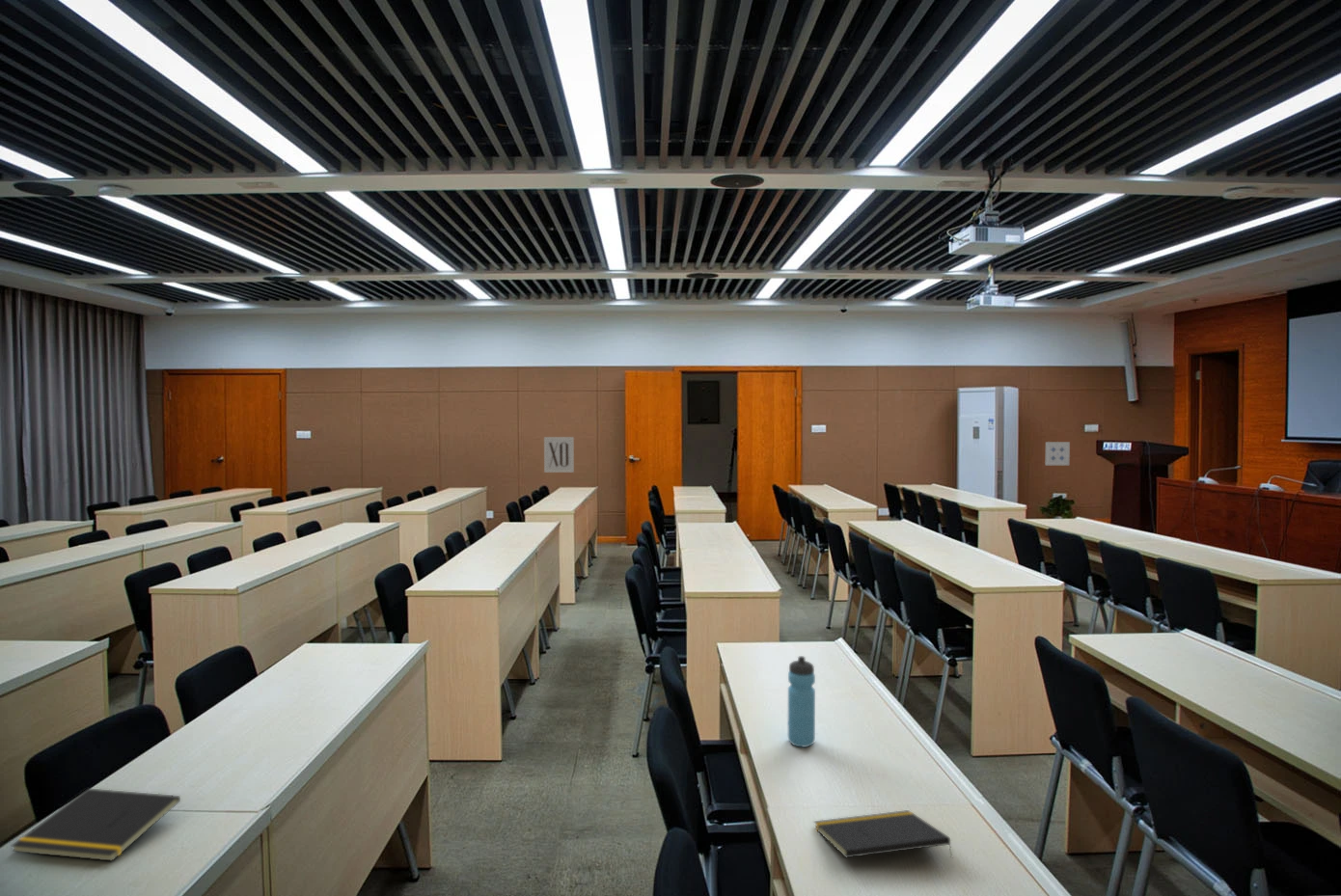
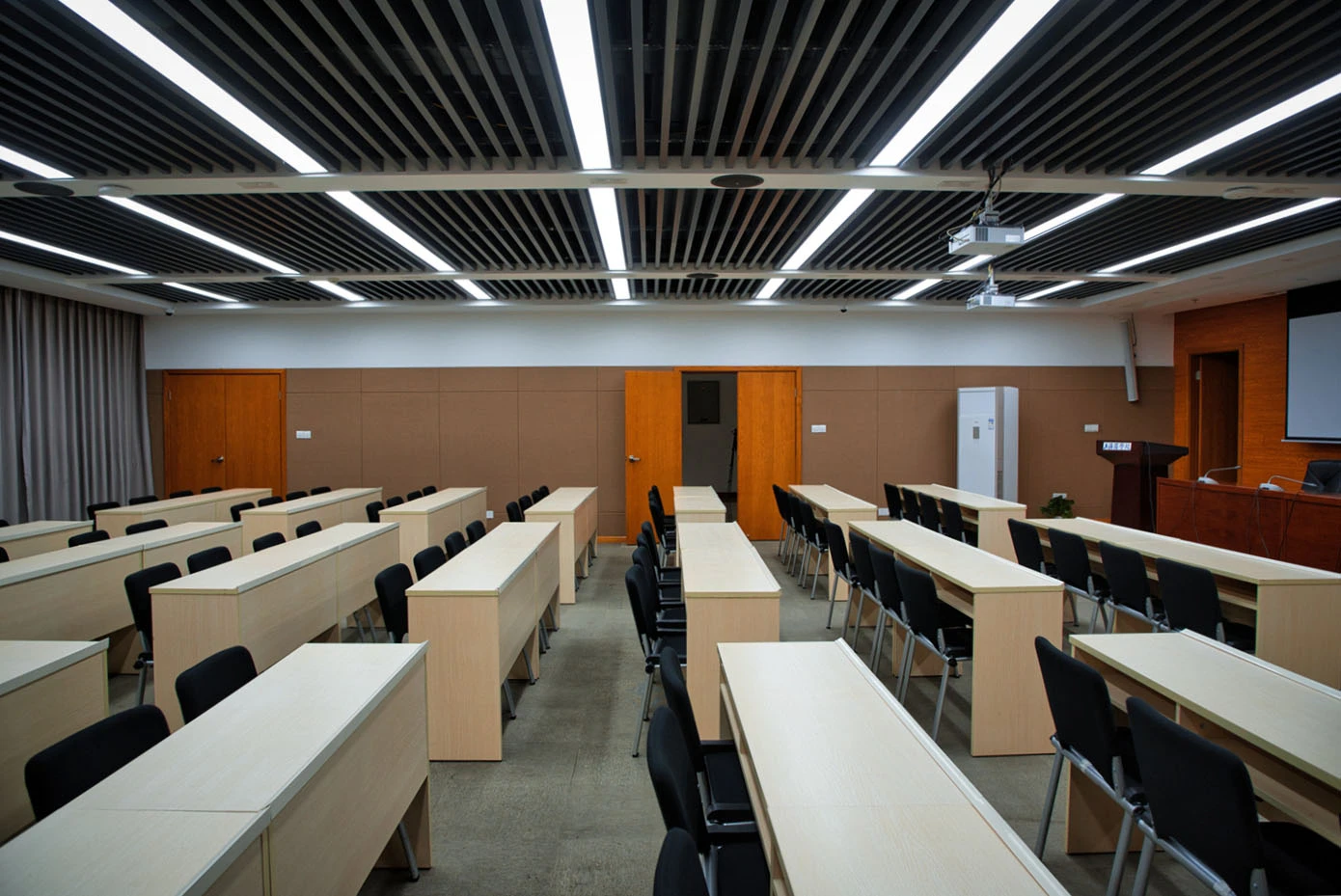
- water bottle (801, 699)
- notepad (879, 832)
- wall art (559, 454)
- notepad (99, 822)
- wall art (1057, 453)
